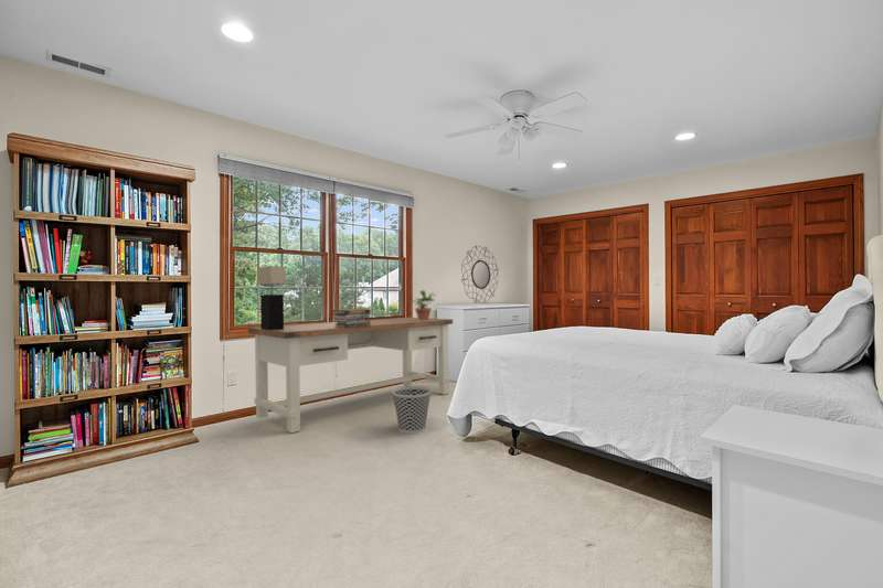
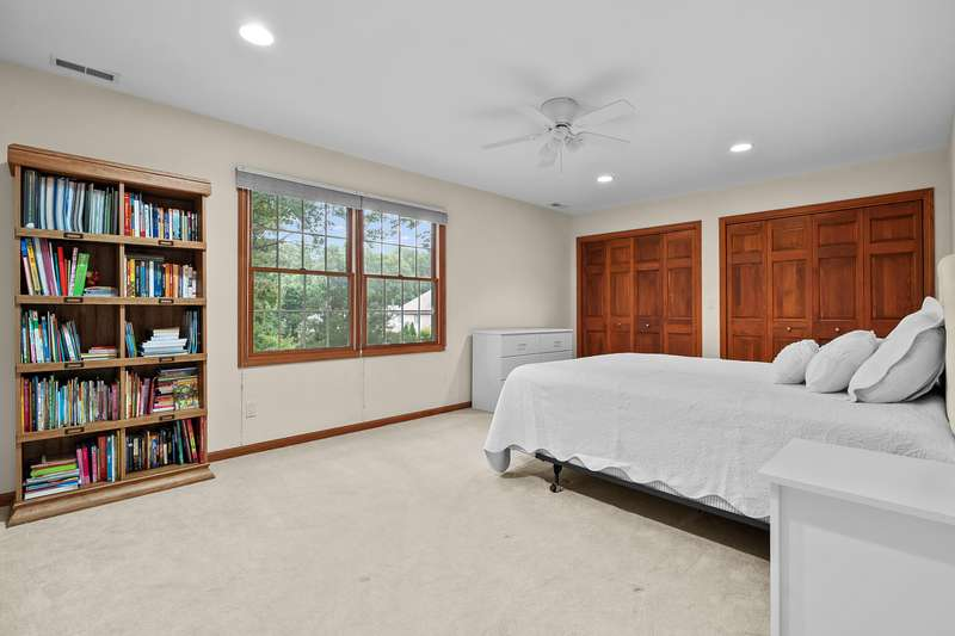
- wastebasket (412, 409)
- home mirror (480, 274)
- book stack (351, 318)
- desk (347, 359)
- potted plant (423, 304)
- table lamp (272, 298)
